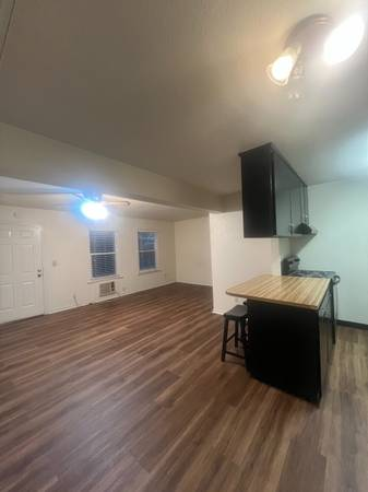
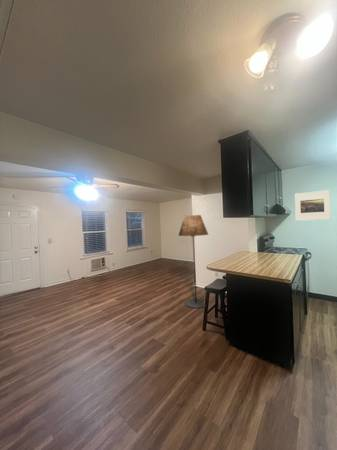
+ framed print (311, 206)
+ floor lamp (194, 259)
